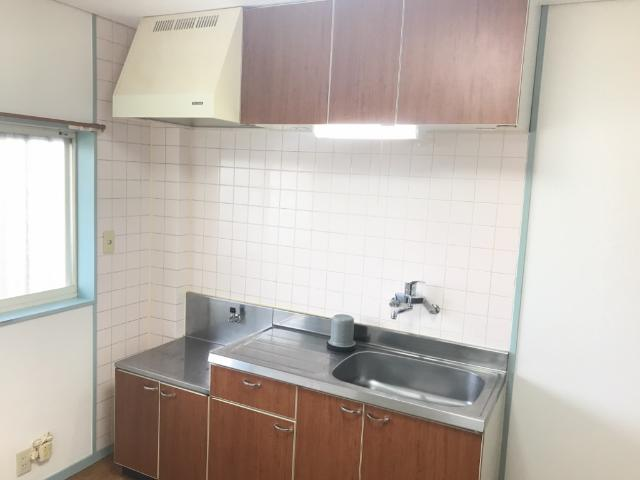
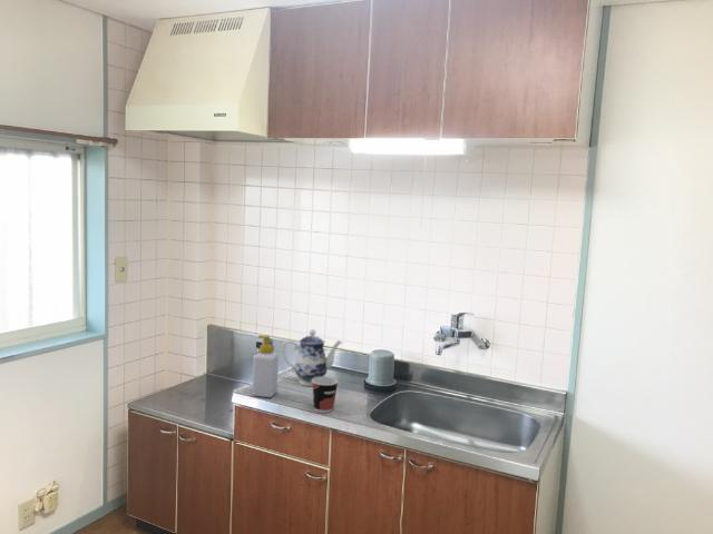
+ cup (324, 395)
+ soap bottle (265, 365)
+ teapot (311, 356)
